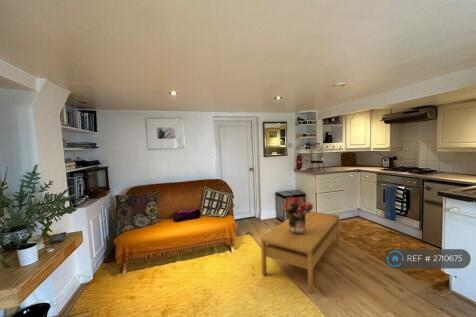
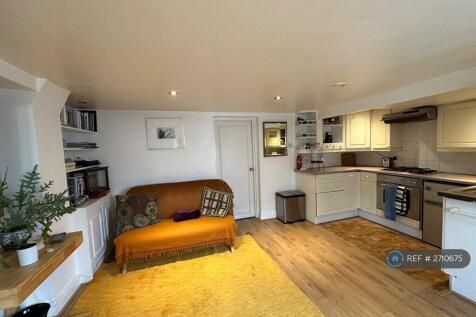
- bouquet (297, 214)
- coffee table (305, 241)
